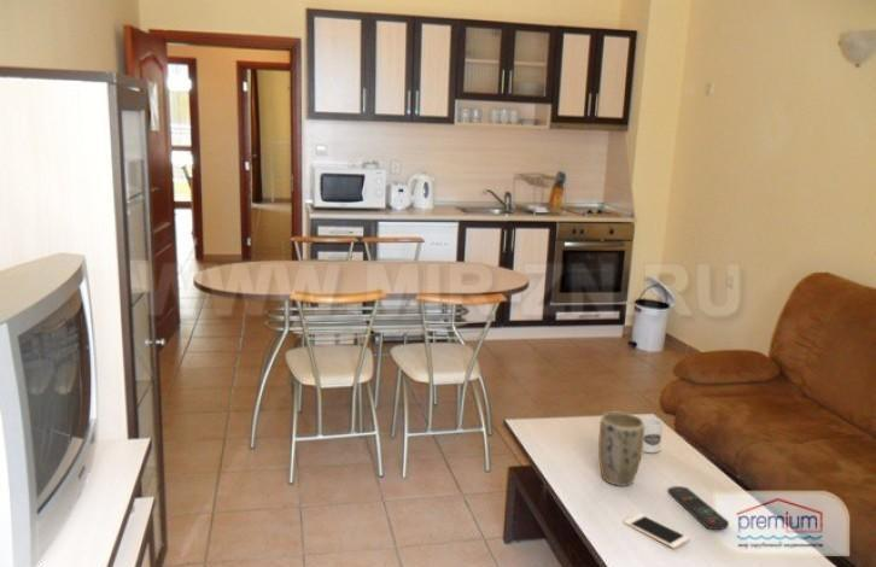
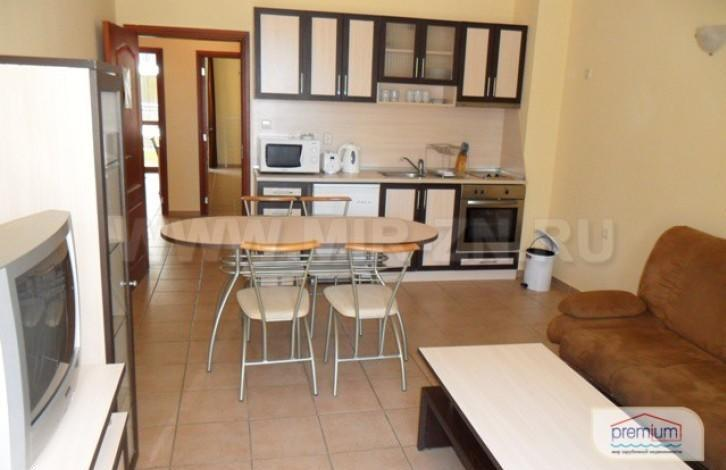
- remote control (696, 507)
- plant pot (619, 449)
- mug (644, 433)
- cell phone (655, 530)
